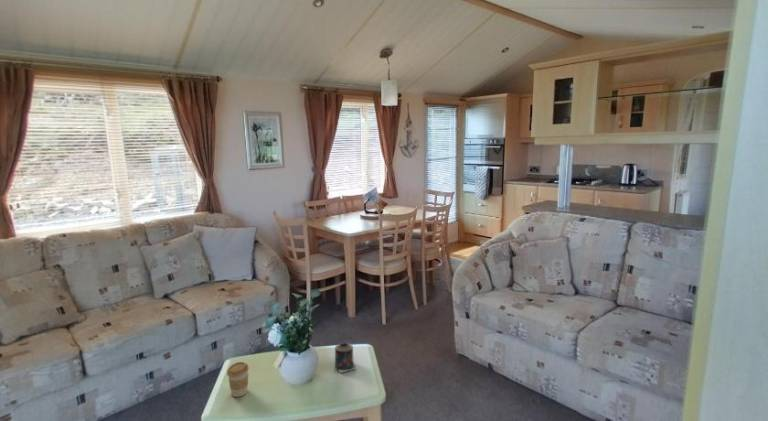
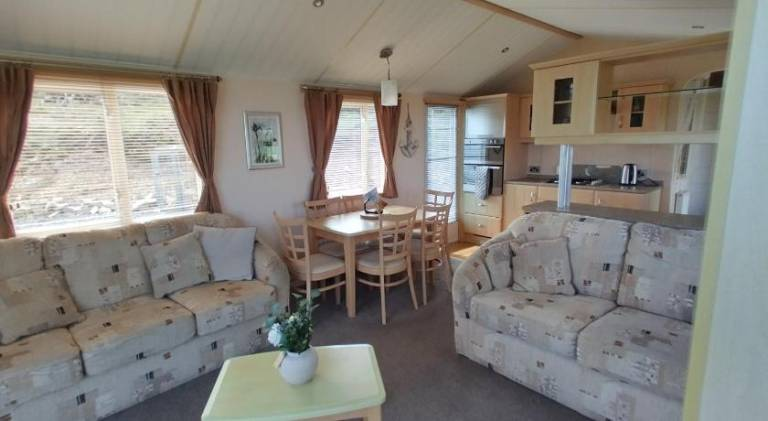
- candle (346, 356)
- coffee cup (238, 378)
